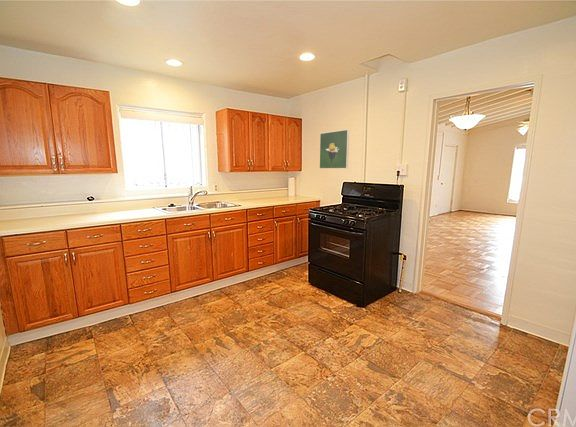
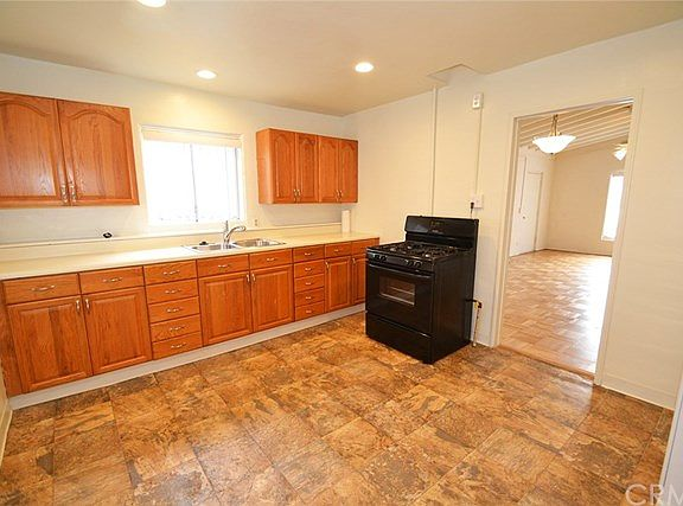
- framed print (333, 150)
